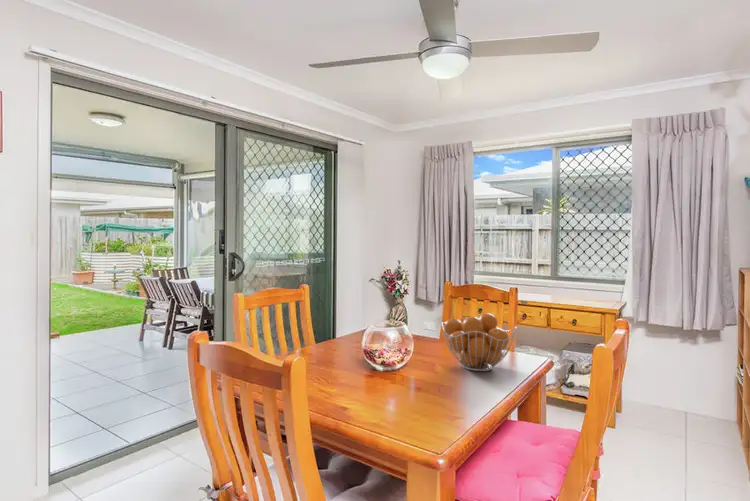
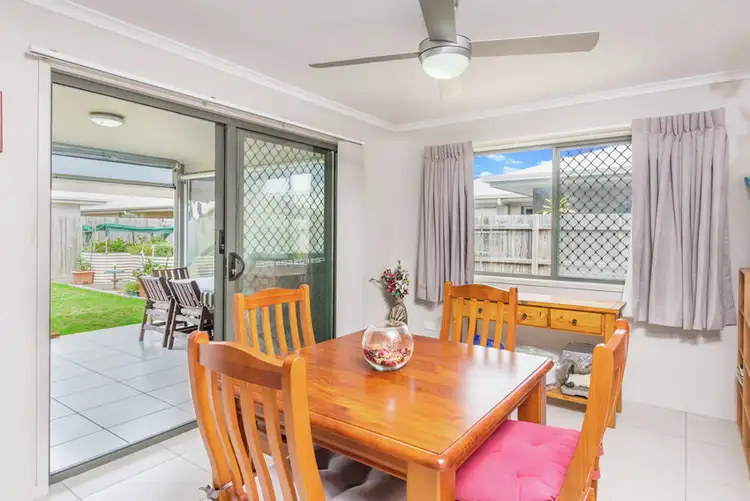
- fruit basket (478, 340)
